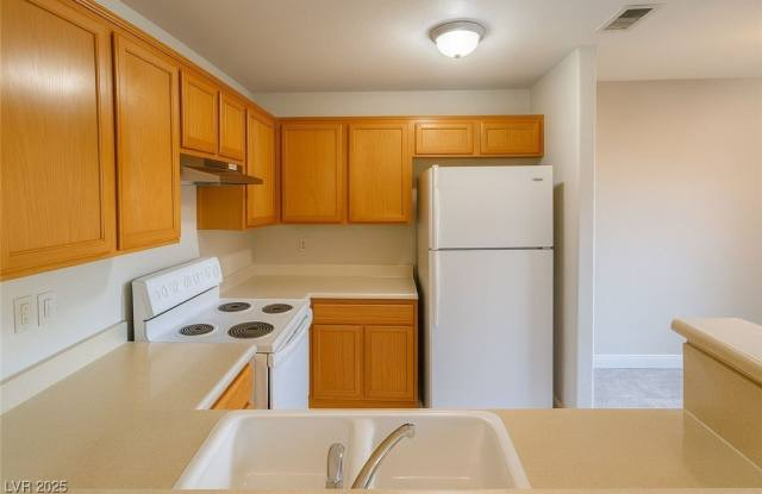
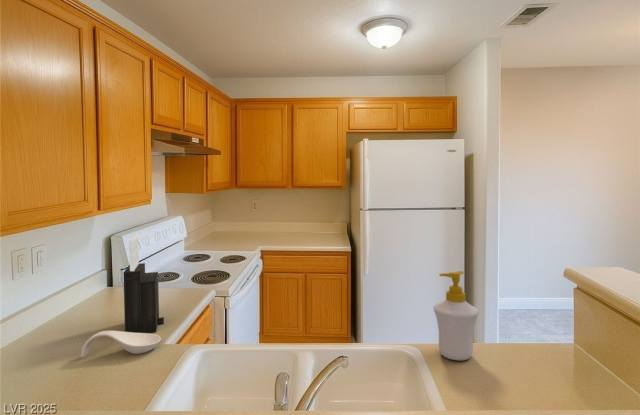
+ soap bottle (455, 313)
+ knife block (145, 281)
+ spoon rest (122, 341)
